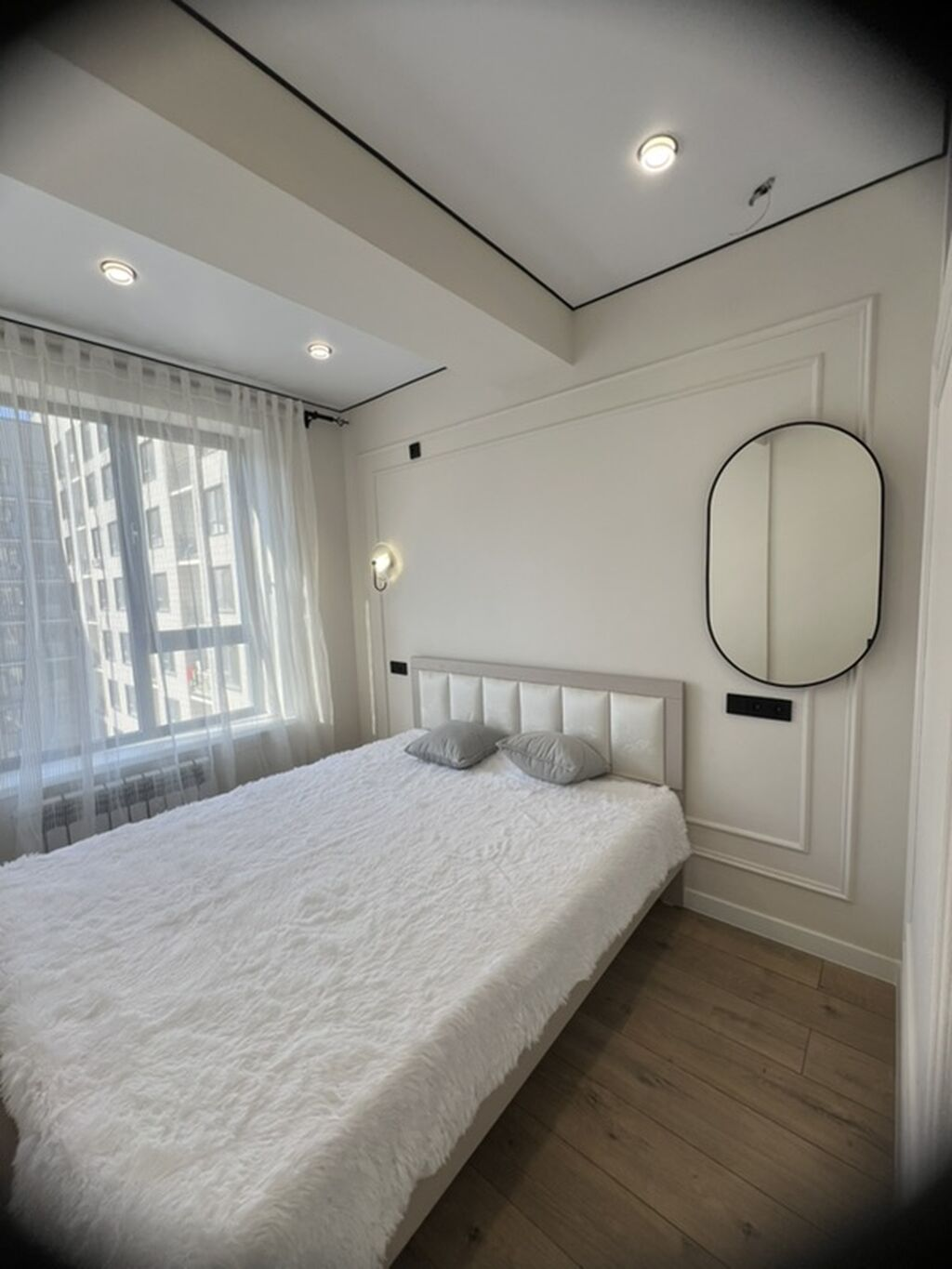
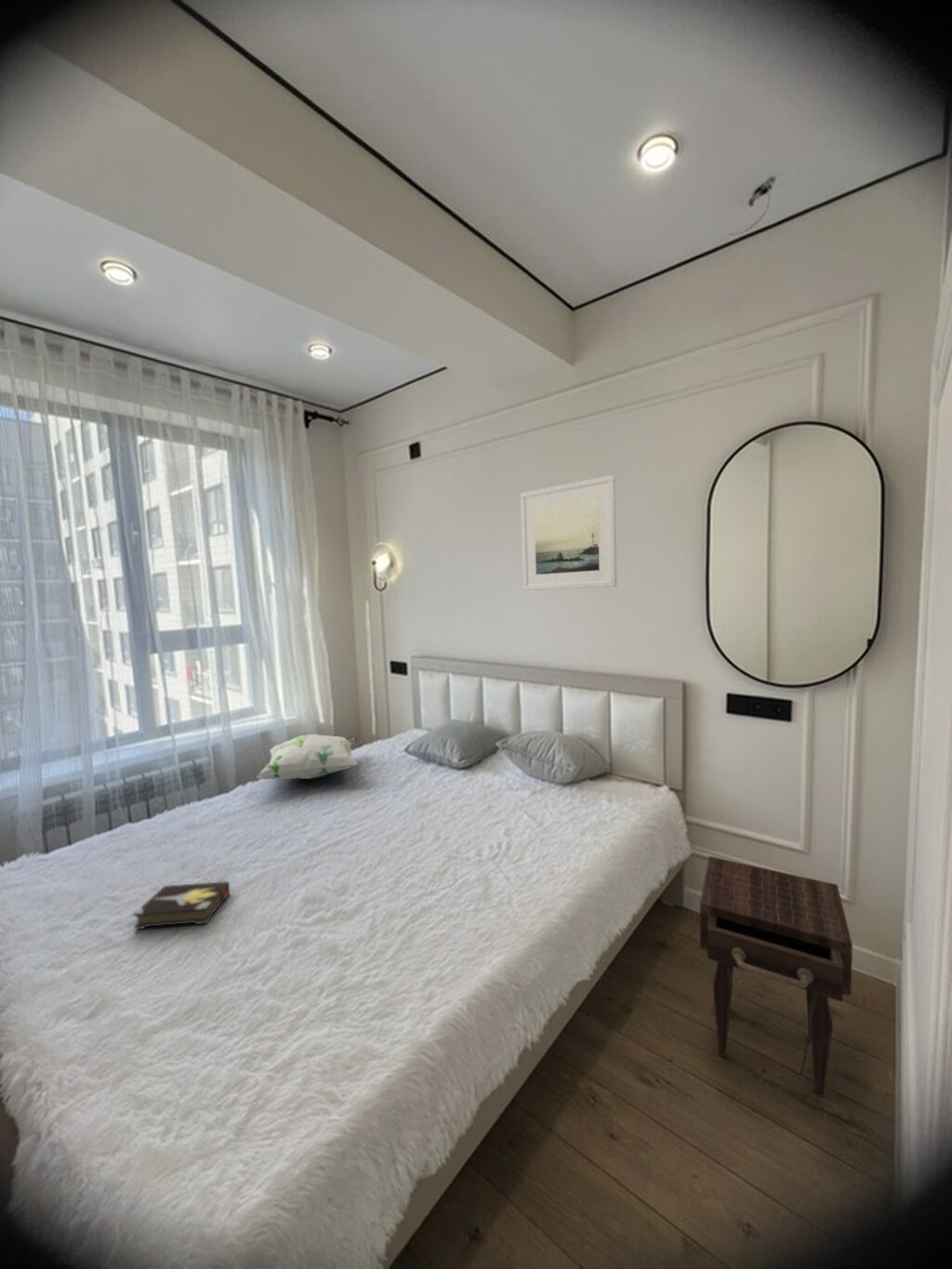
+ nightstand (772, 979)
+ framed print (565, 536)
+ hardback book (183, 902)
+ decorative pillow (312, 755)
